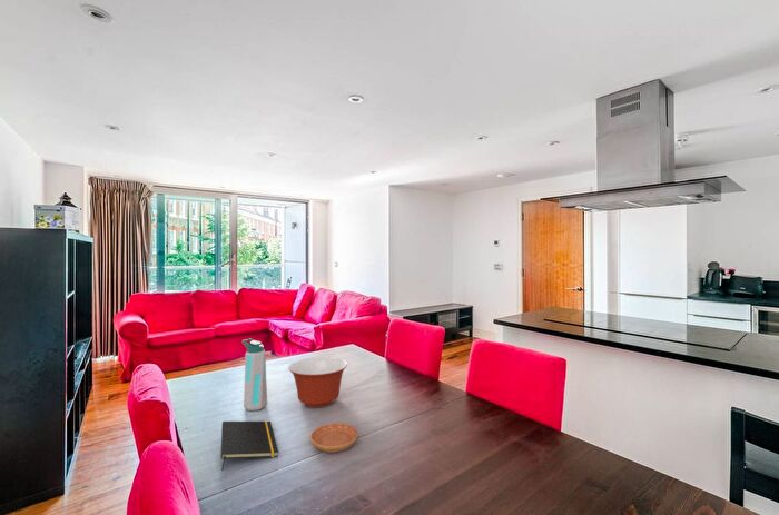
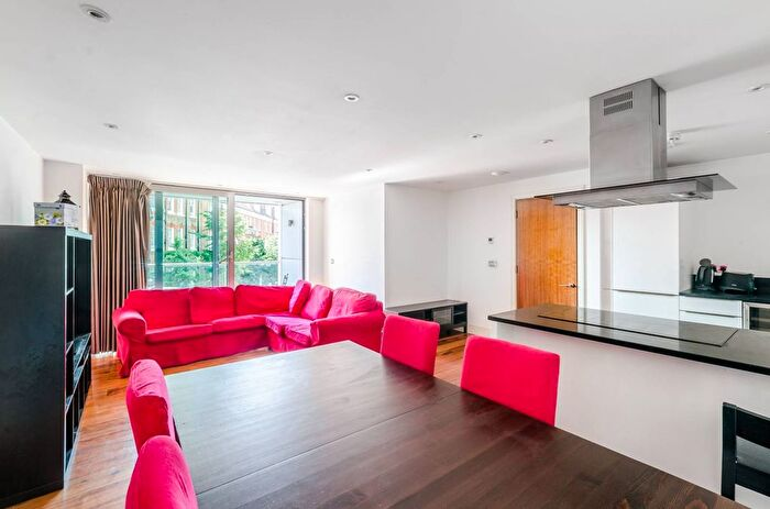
- saucer (334, 437)
- notepad (248, 437)
- water bottle (254, 374)
- mixing bowl (318, 383)
